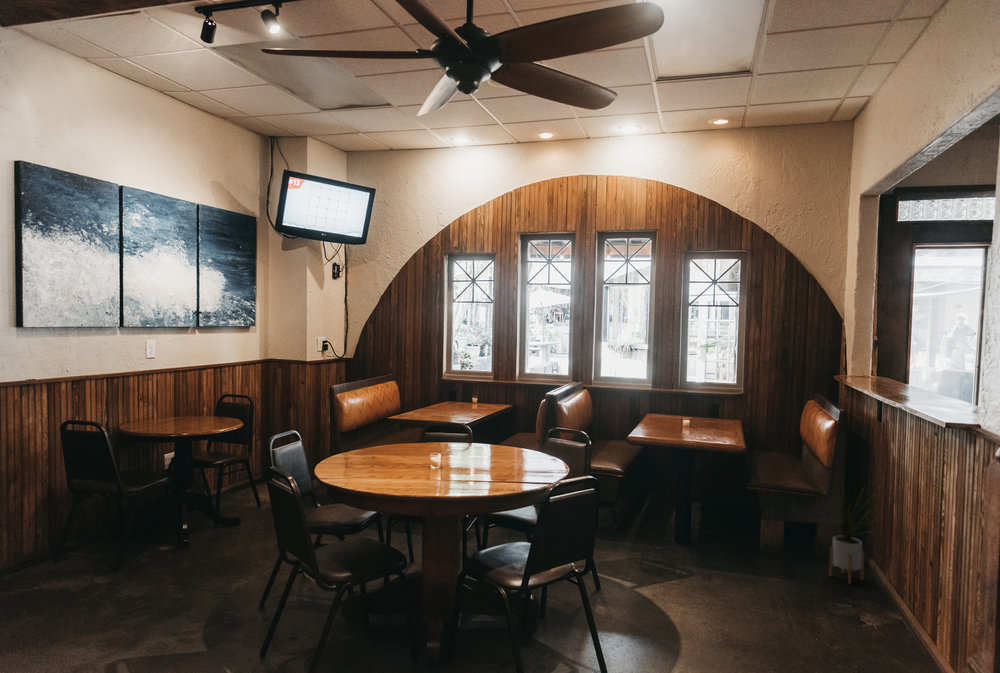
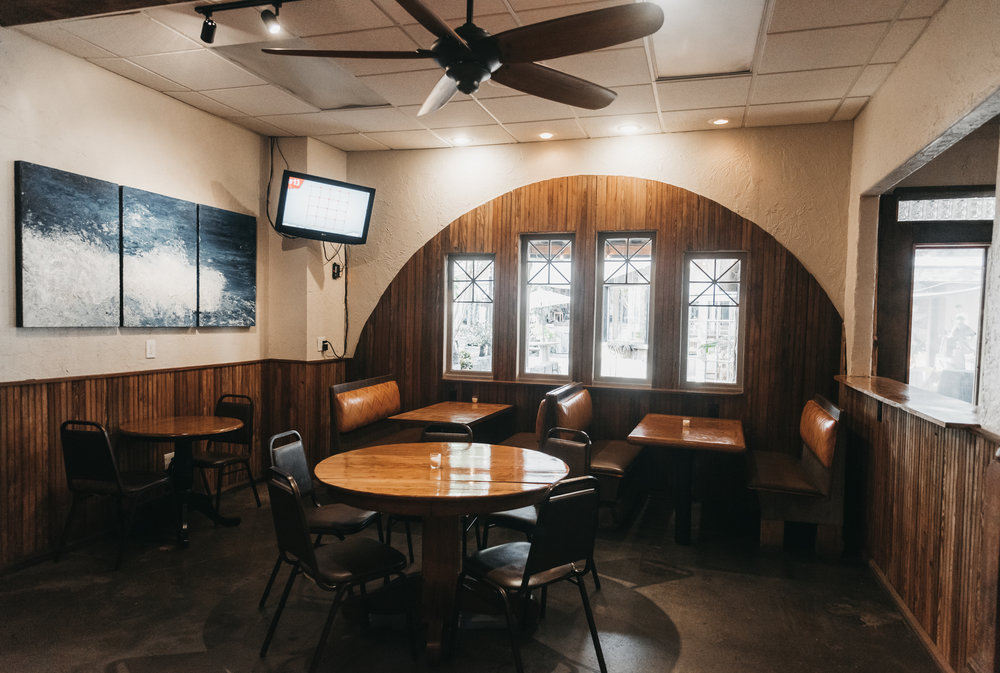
- house plant (849, 528)
